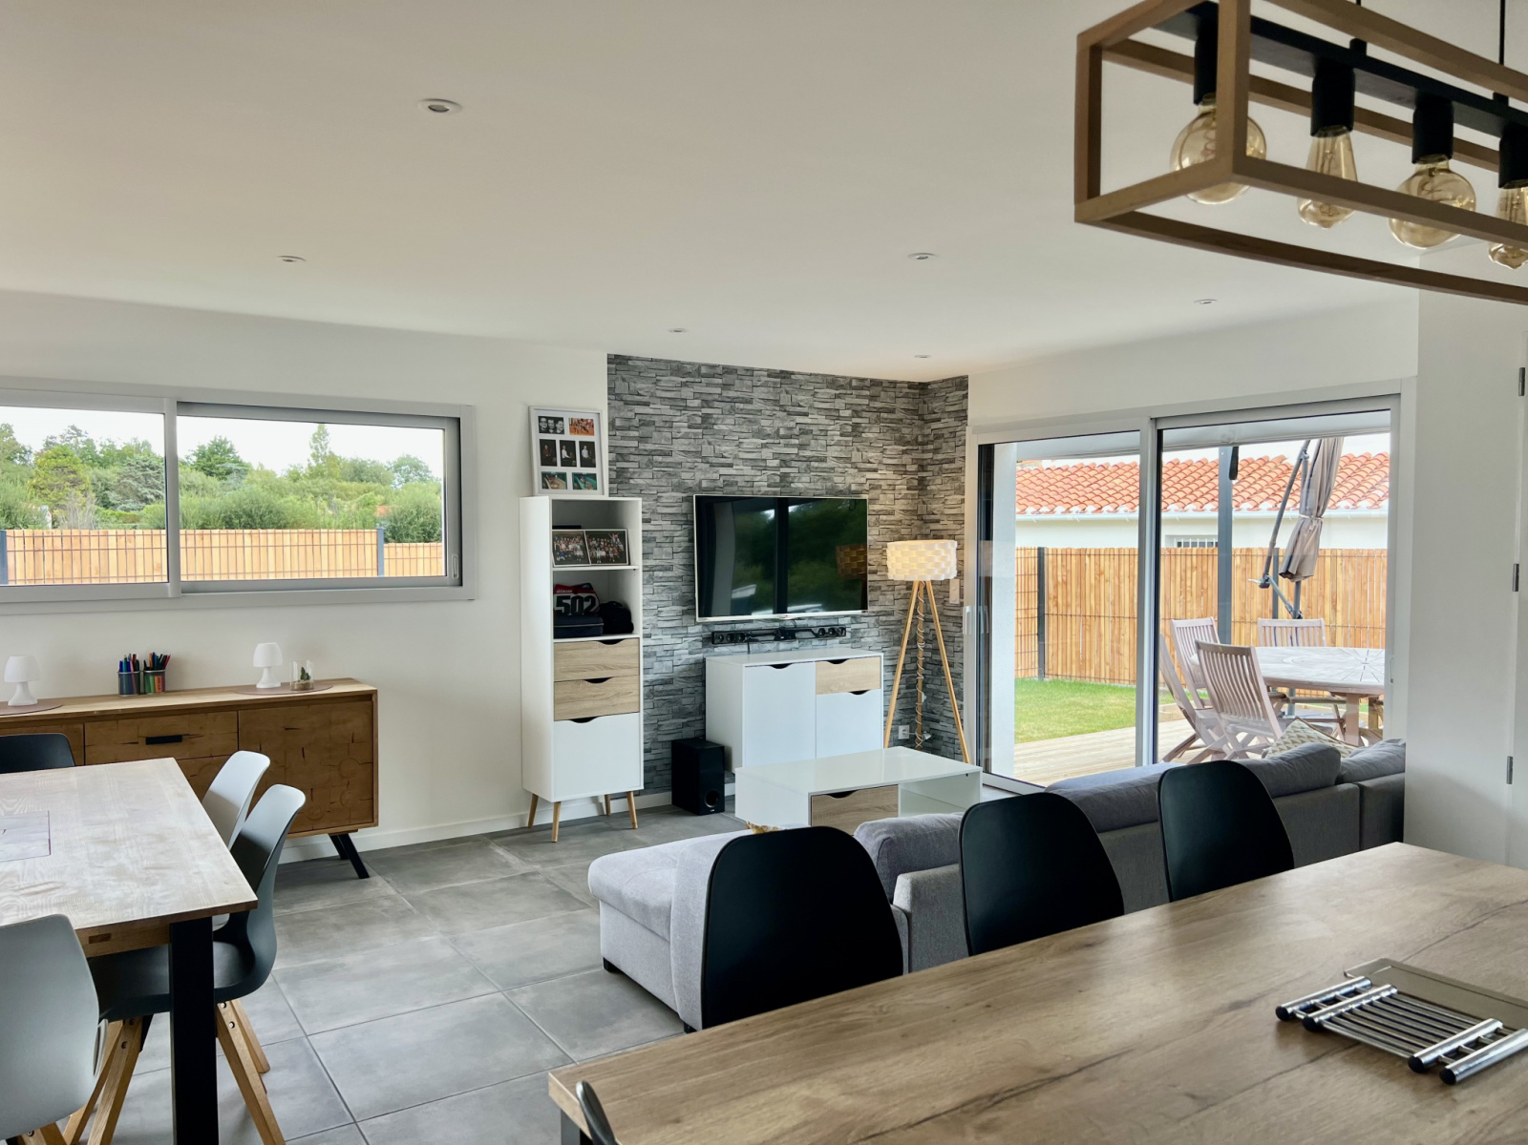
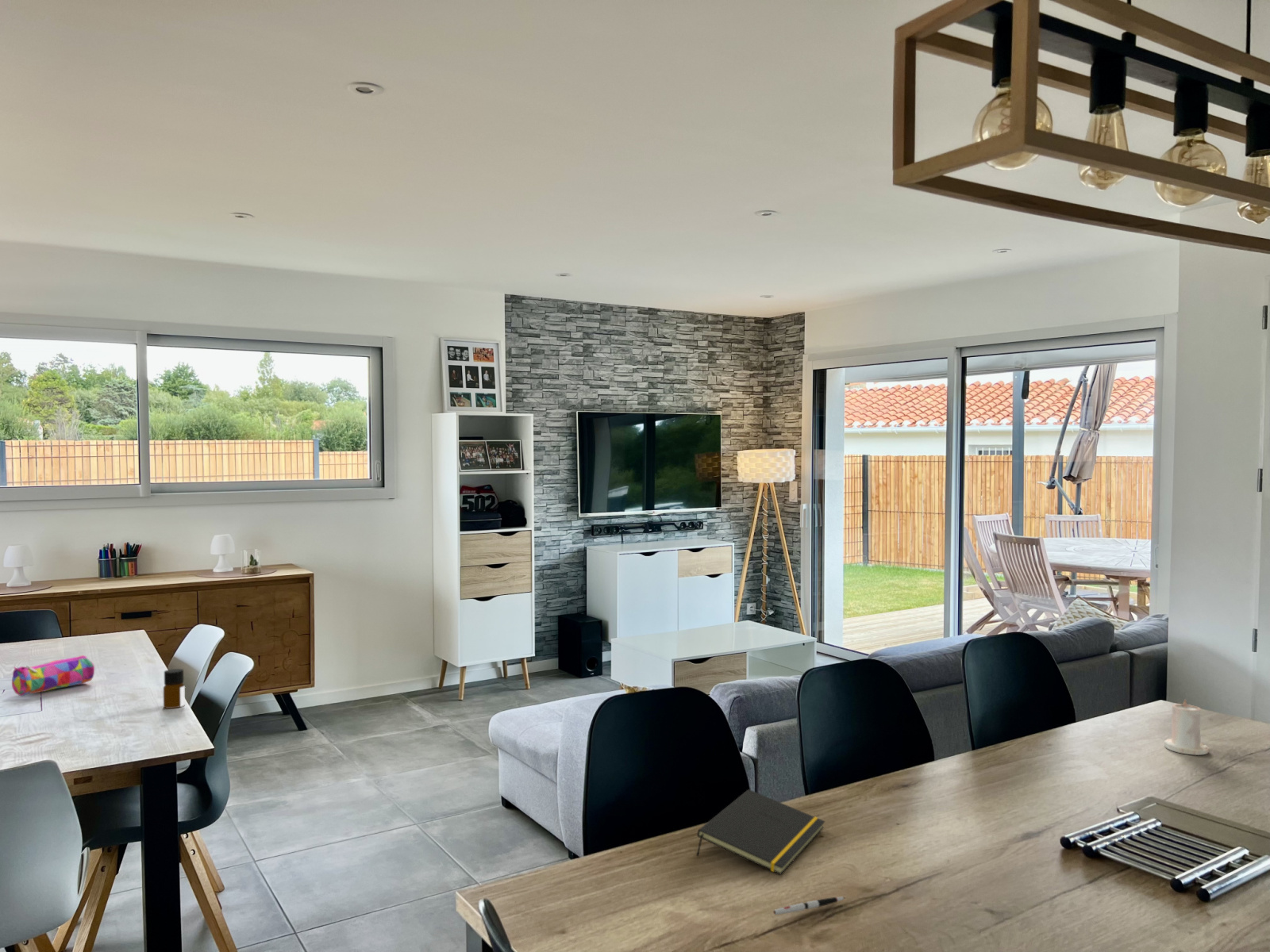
+ pen (810, 904)
+ pencil case (53, 674)
+ bottle (174, 688)
+ candle (1187, 724)
+ notepad (763, 828)
